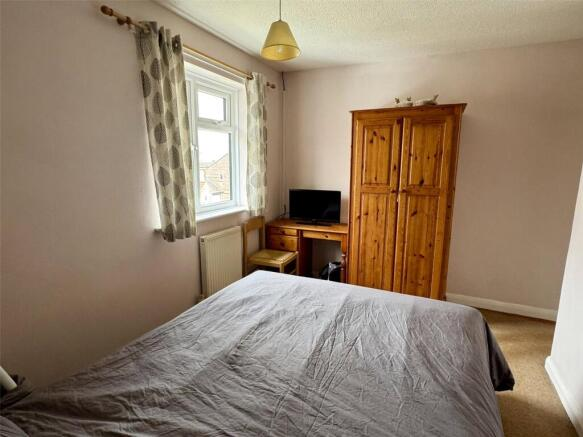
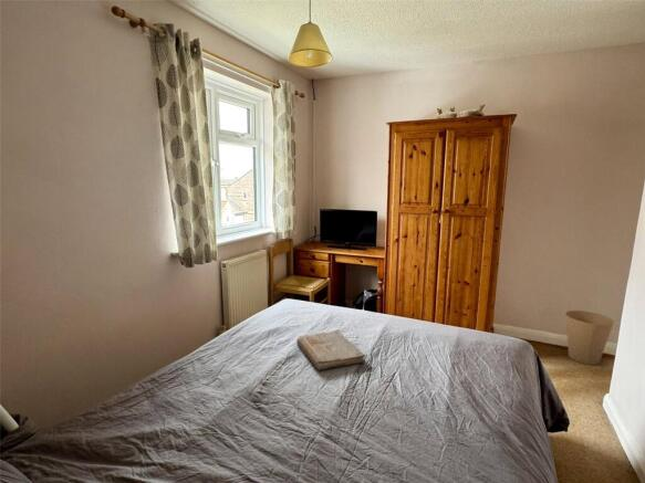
+ trash can (586, 337)
+ book (329, 347)
